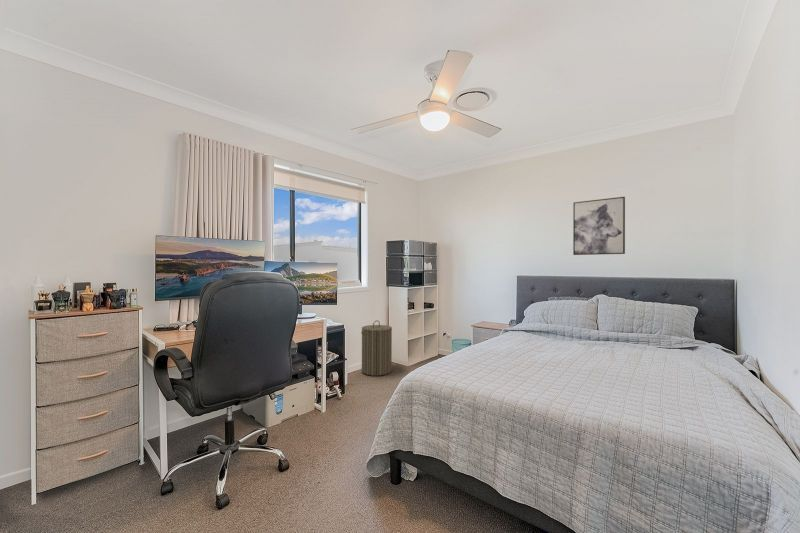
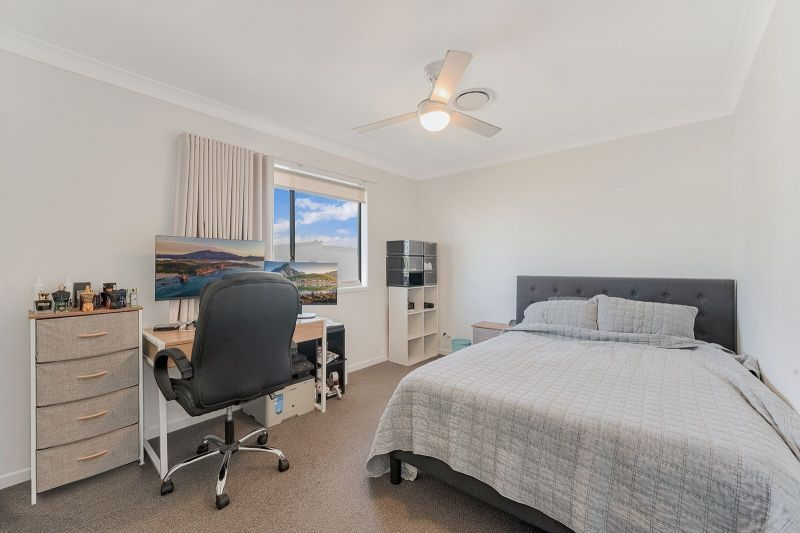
- laundry hamper (376, 345)
- wall art (598, 227)
